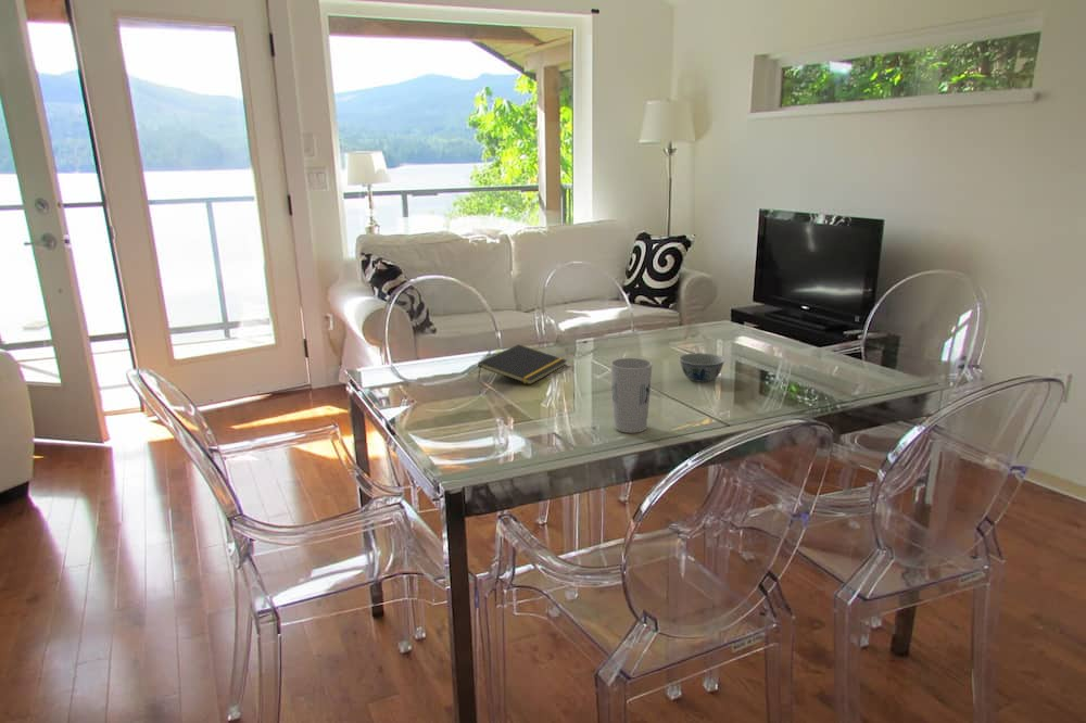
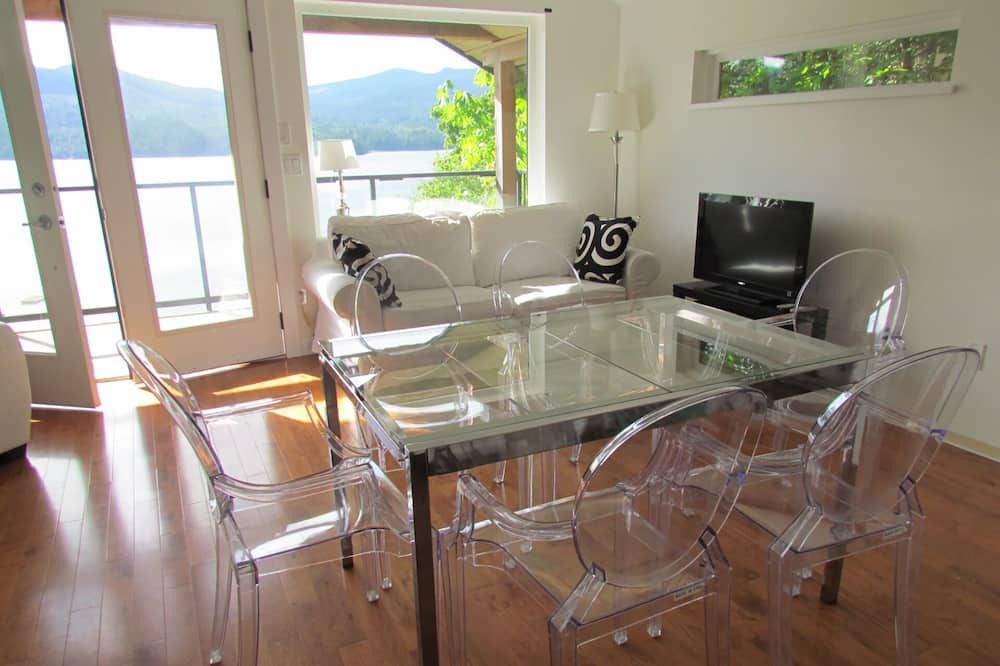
- notepad (523, 363)
- bowl (700, 368)
- cup (630, 395)
